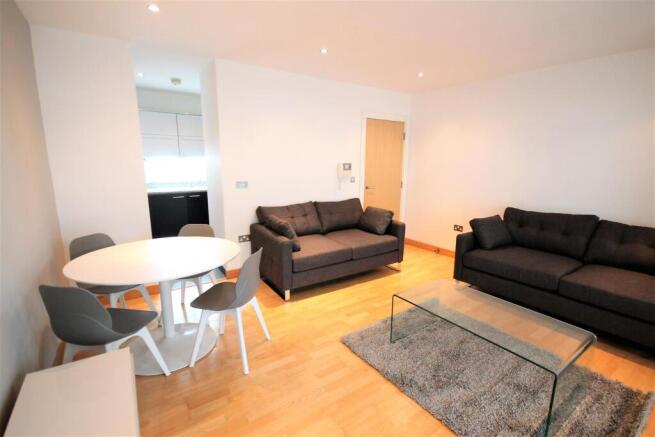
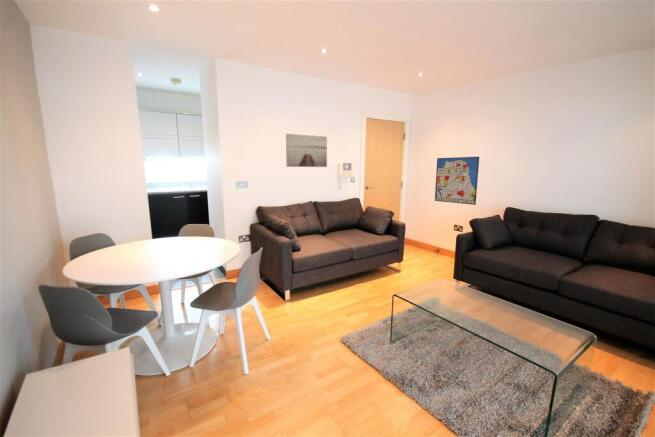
+ wall art (455, 180)
+ wall art (307, 151)
